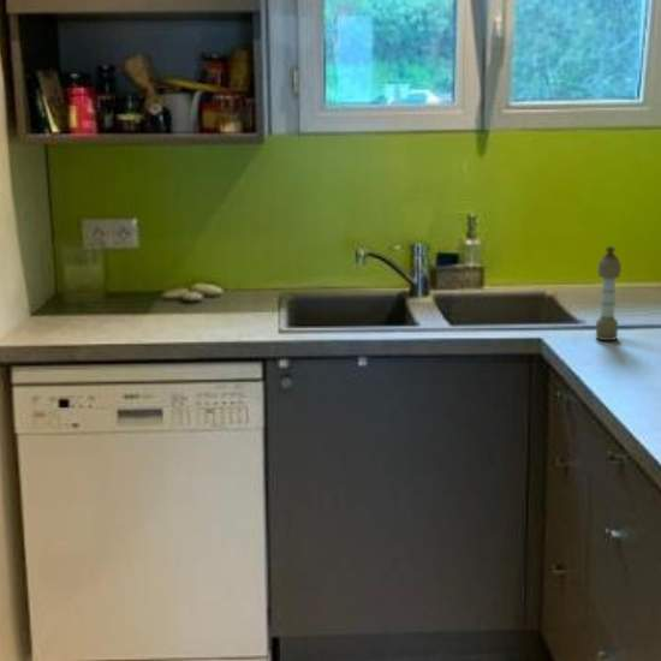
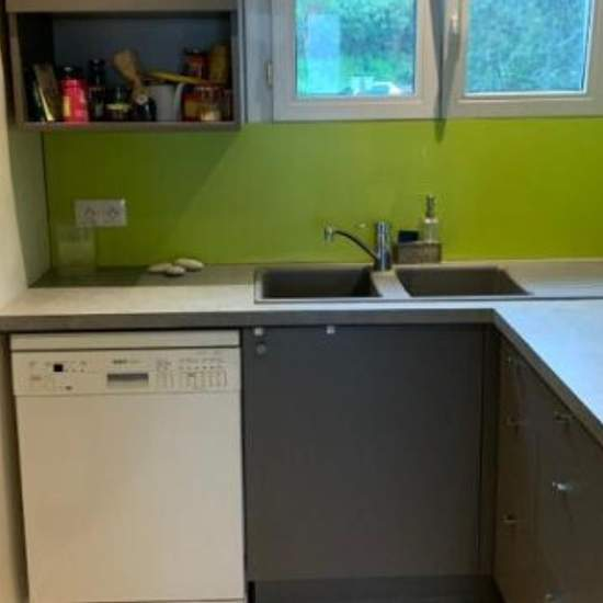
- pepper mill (608, 292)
